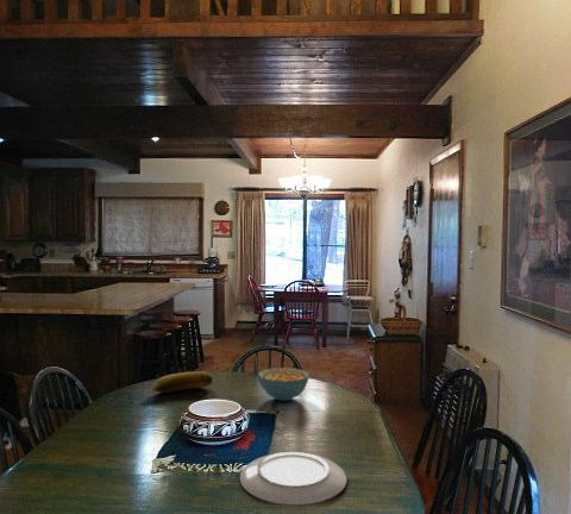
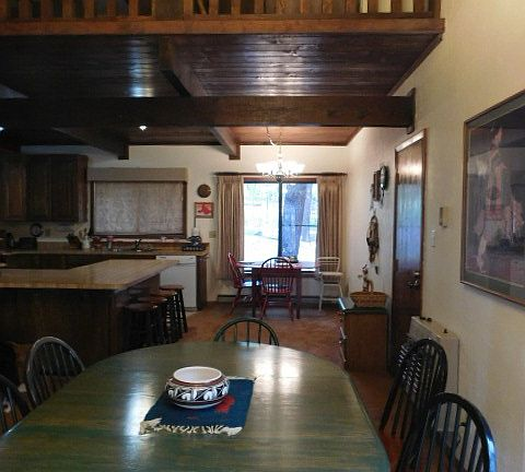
- cereal bowl (283, 386)
- banana (182, 383)
- plate (293, 471)
